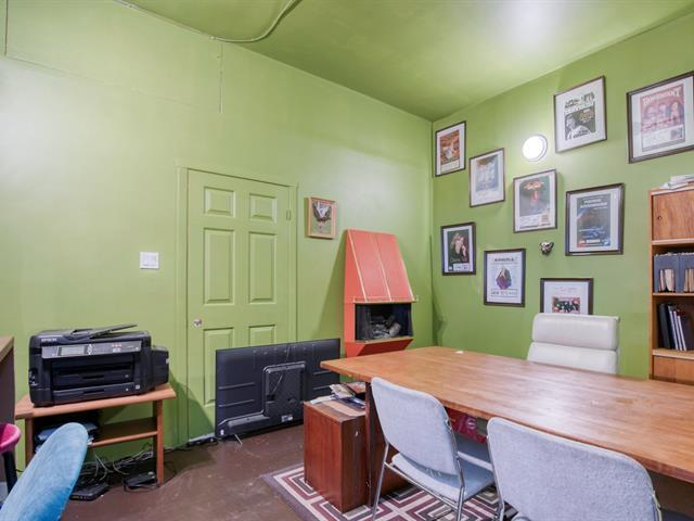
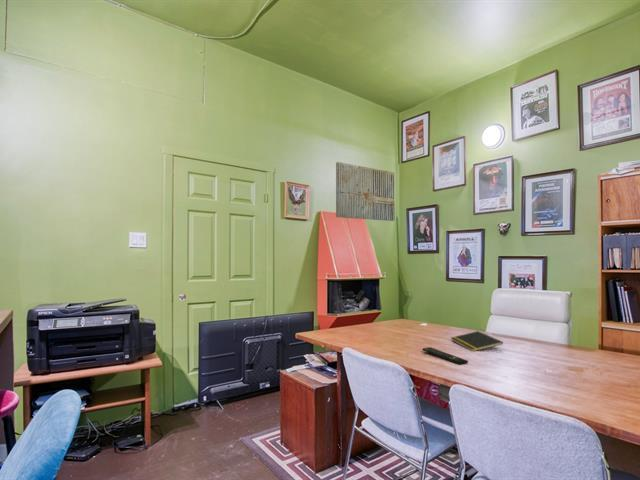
+ notepad (475, 340)
+ wall art (367, 193)
+ remote control (443, 355)
